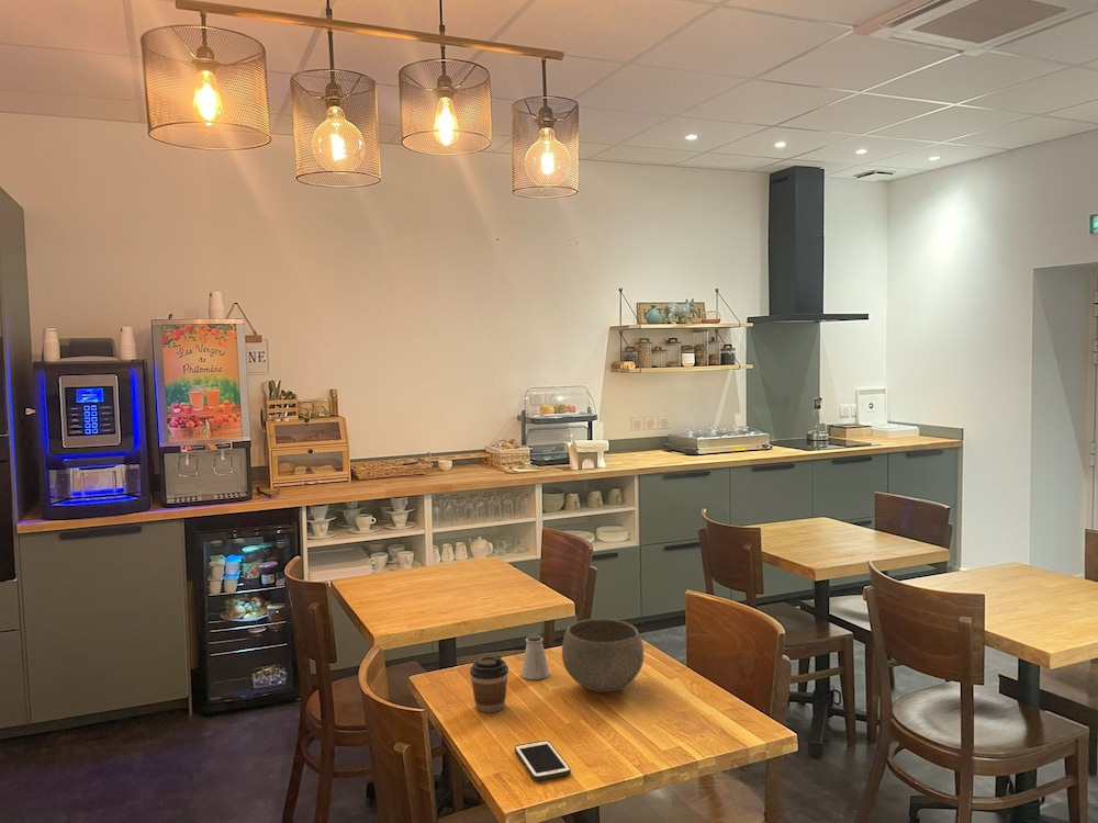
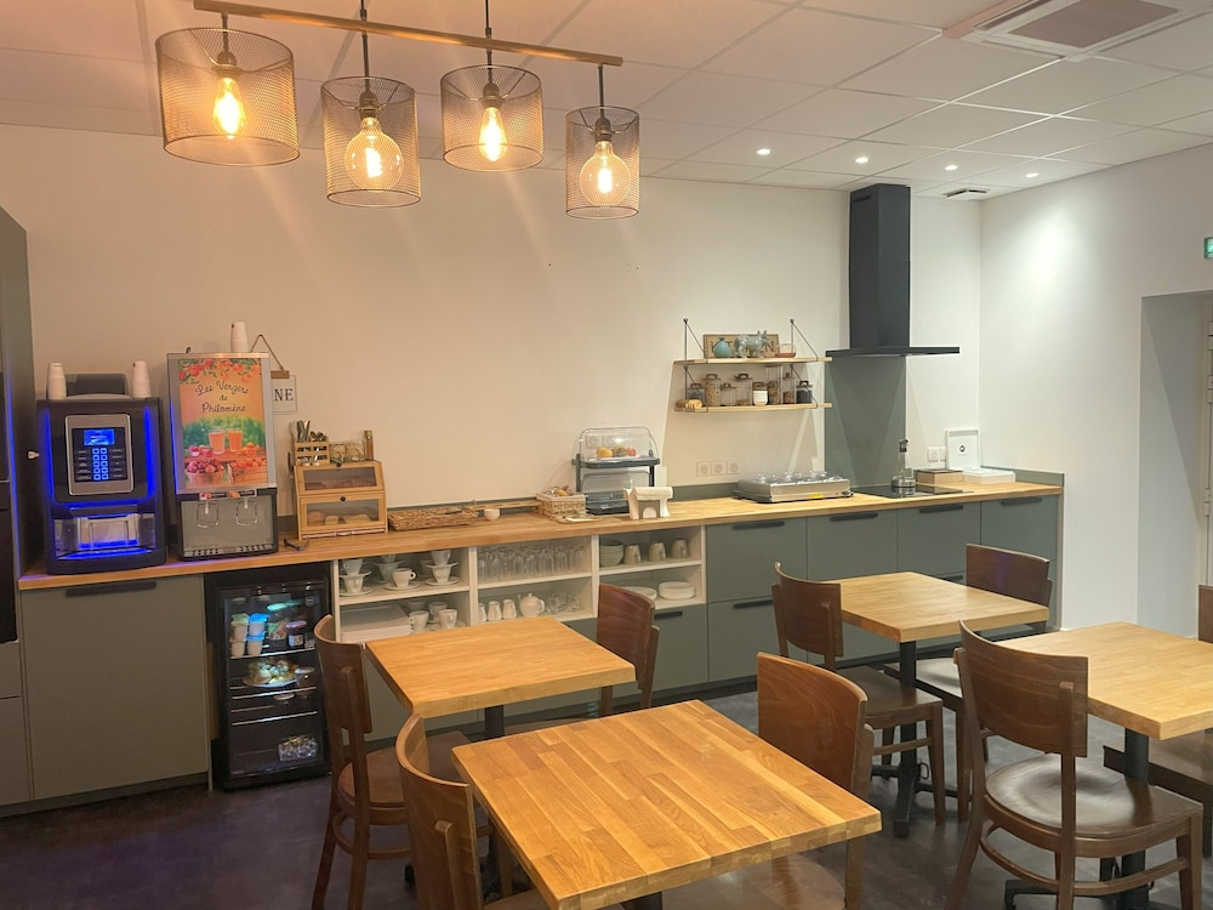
- bowl (602, 658)
- coffee cup (489, 681)
- cell phone (541, 759)
- saltshaker (535, 655)
